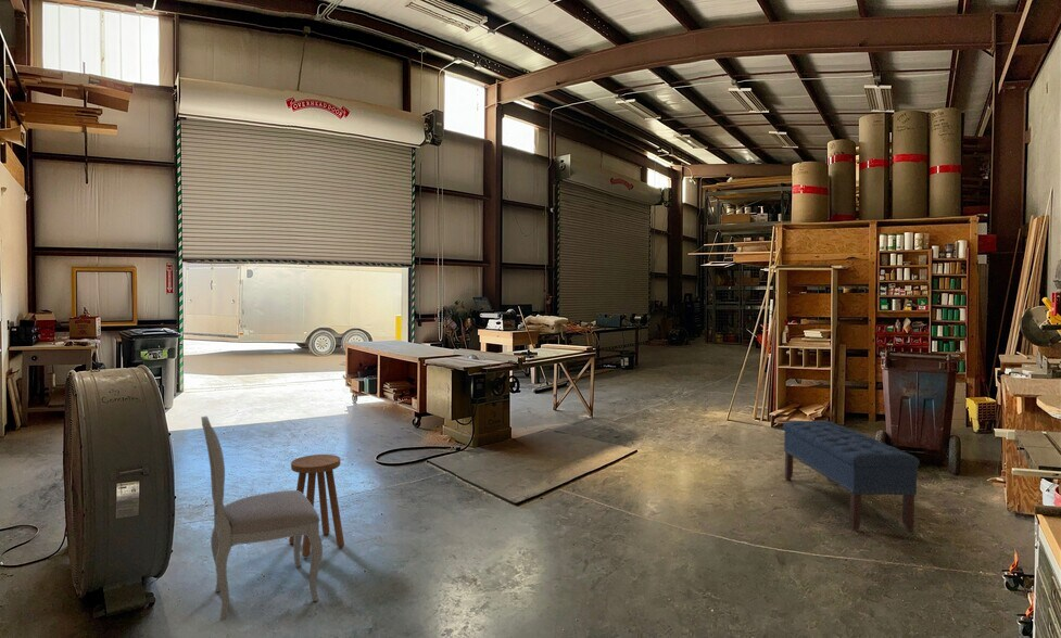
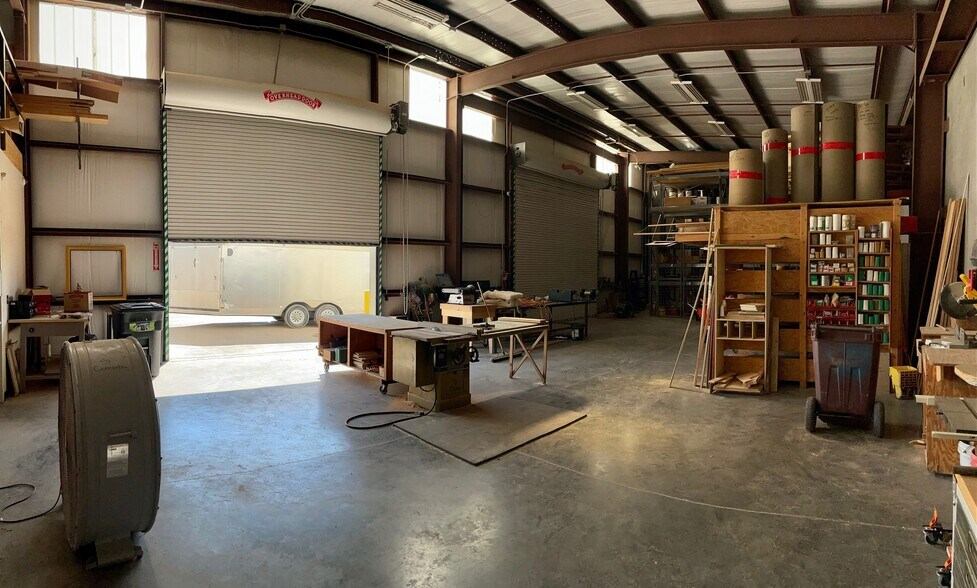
- bench (842, 468)
- stool (313, 502)
- dining chair (268, 501)
